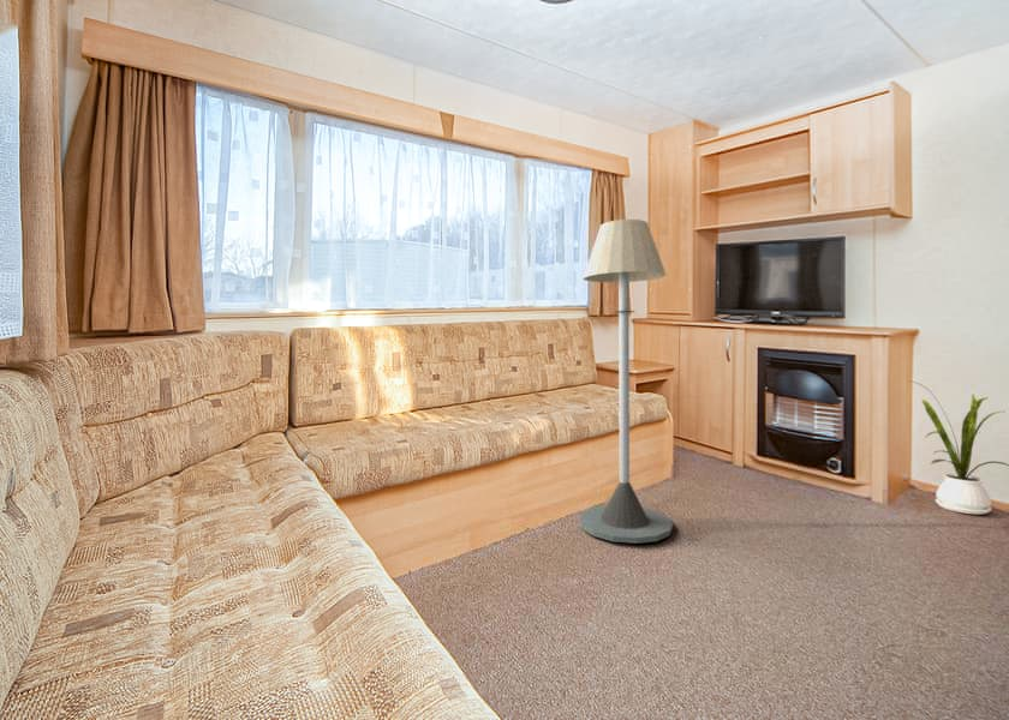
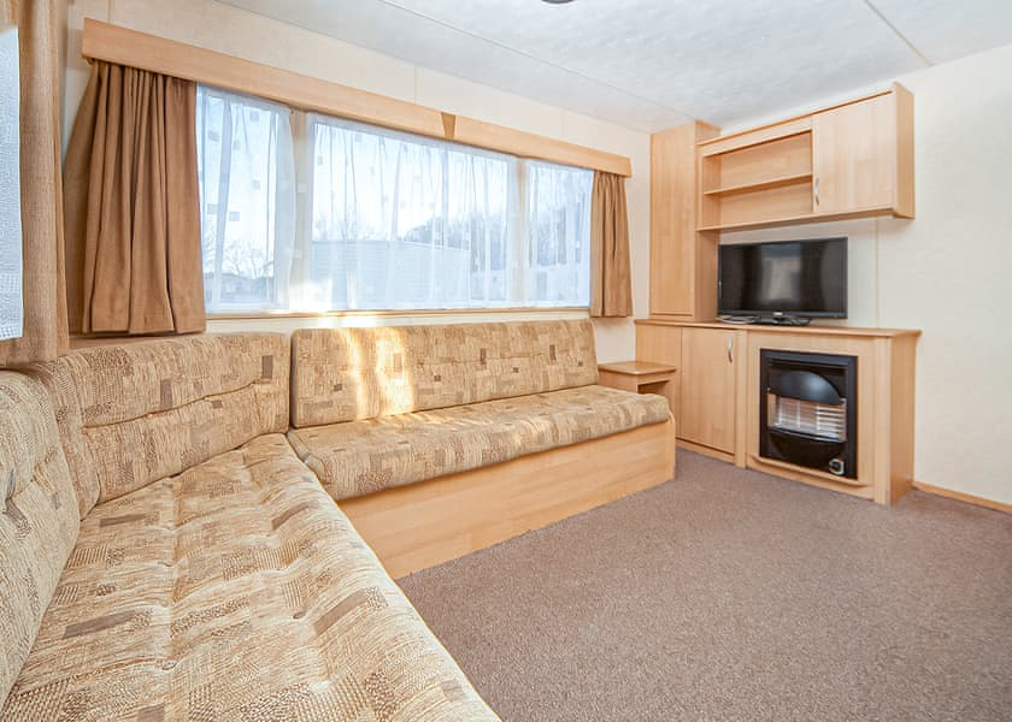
- floor lamp (623, 376)
- house plant (956, 444)
